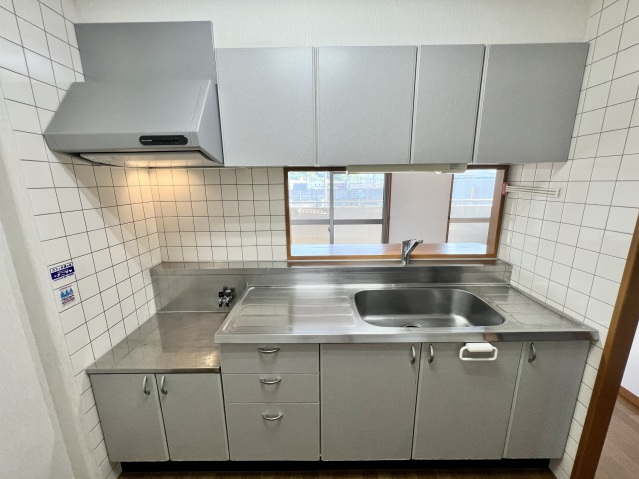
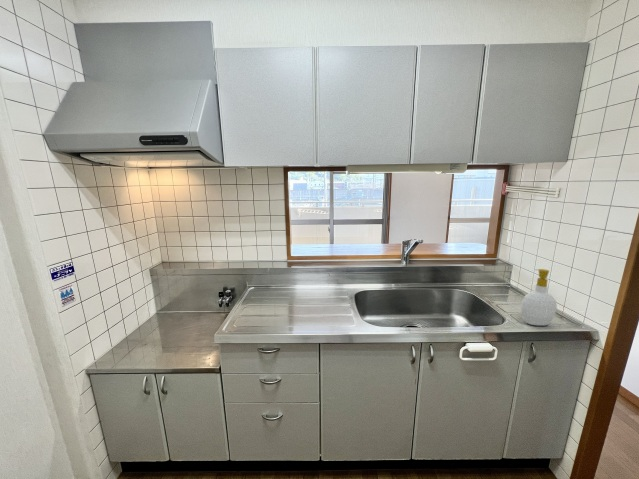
+ soap bottle (539, 296)
